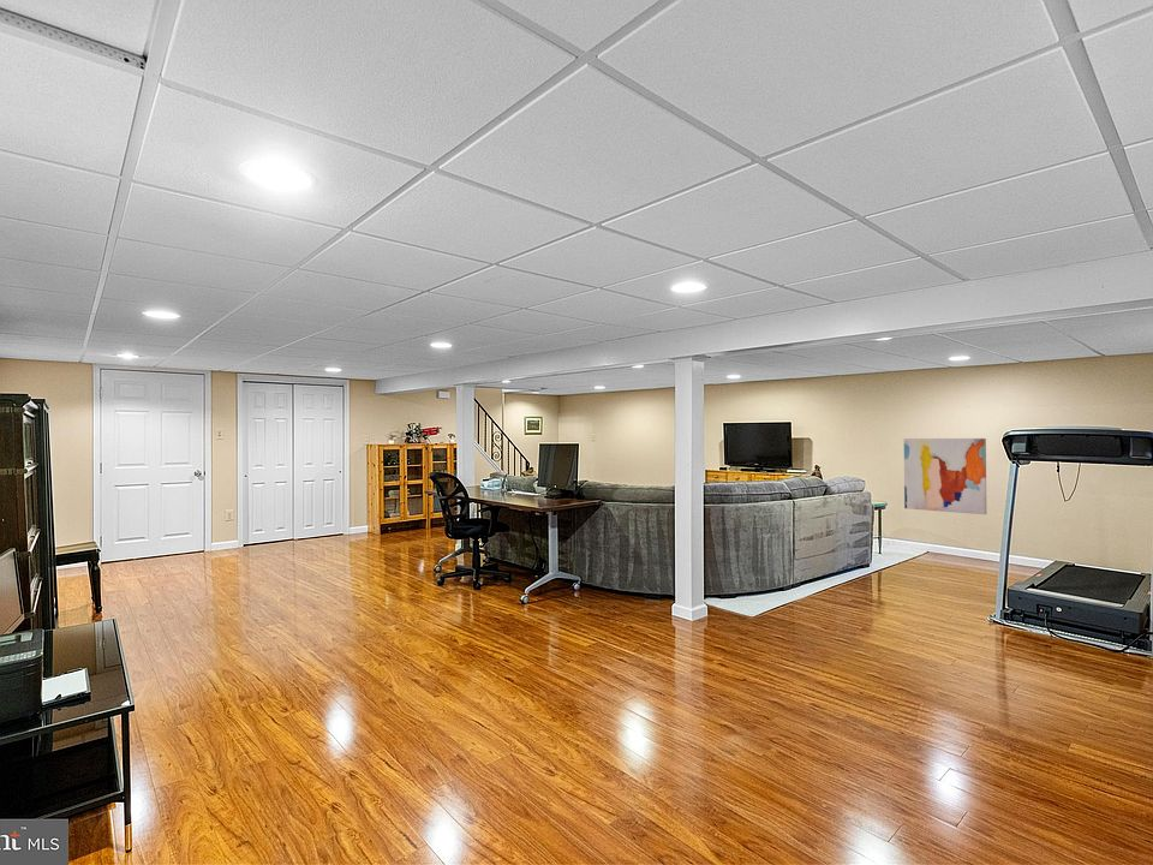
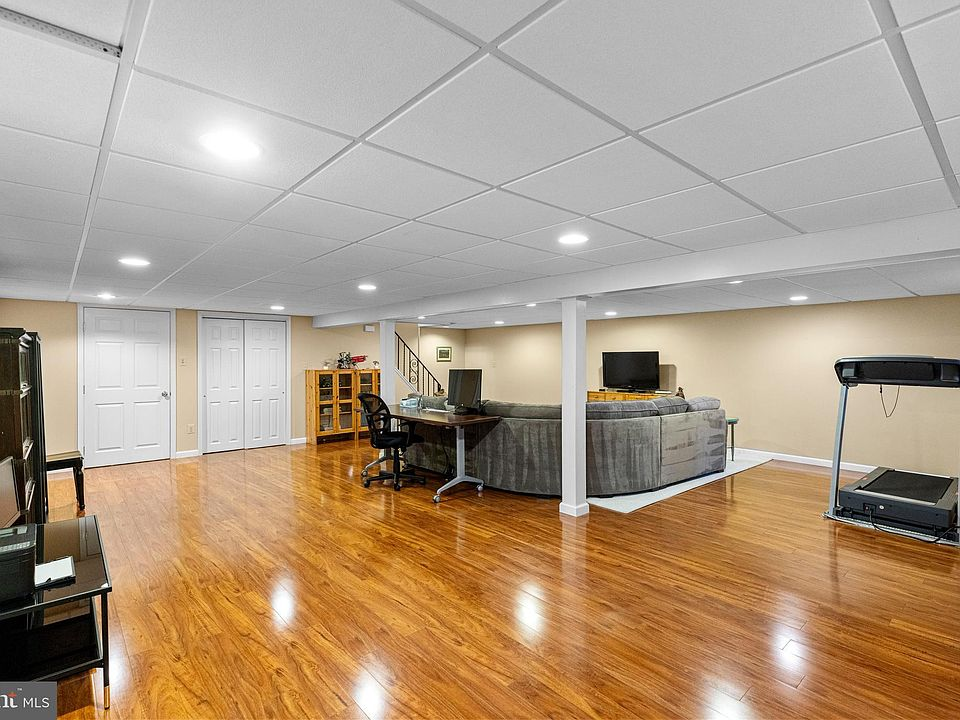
- wall art (943, 475)
